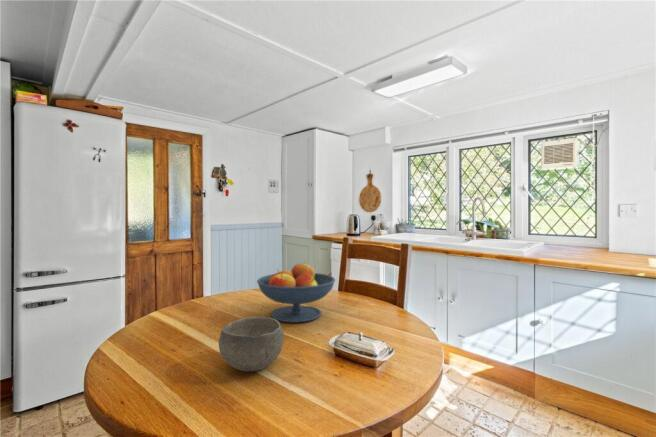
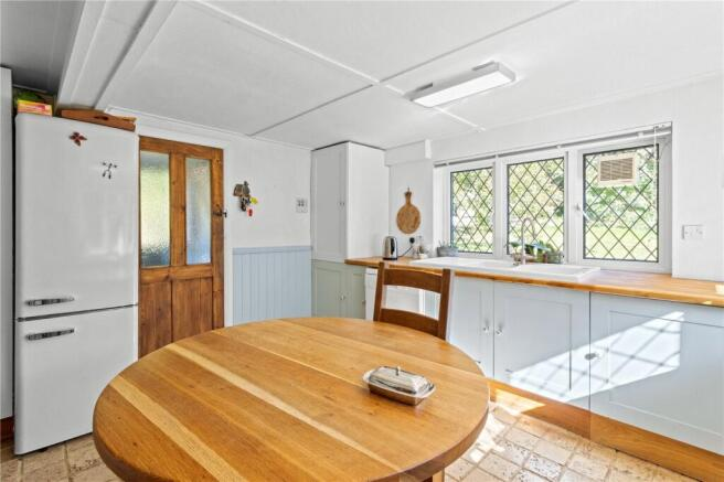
- bowl (252, 345)
- fruit bowl (296, 290)
